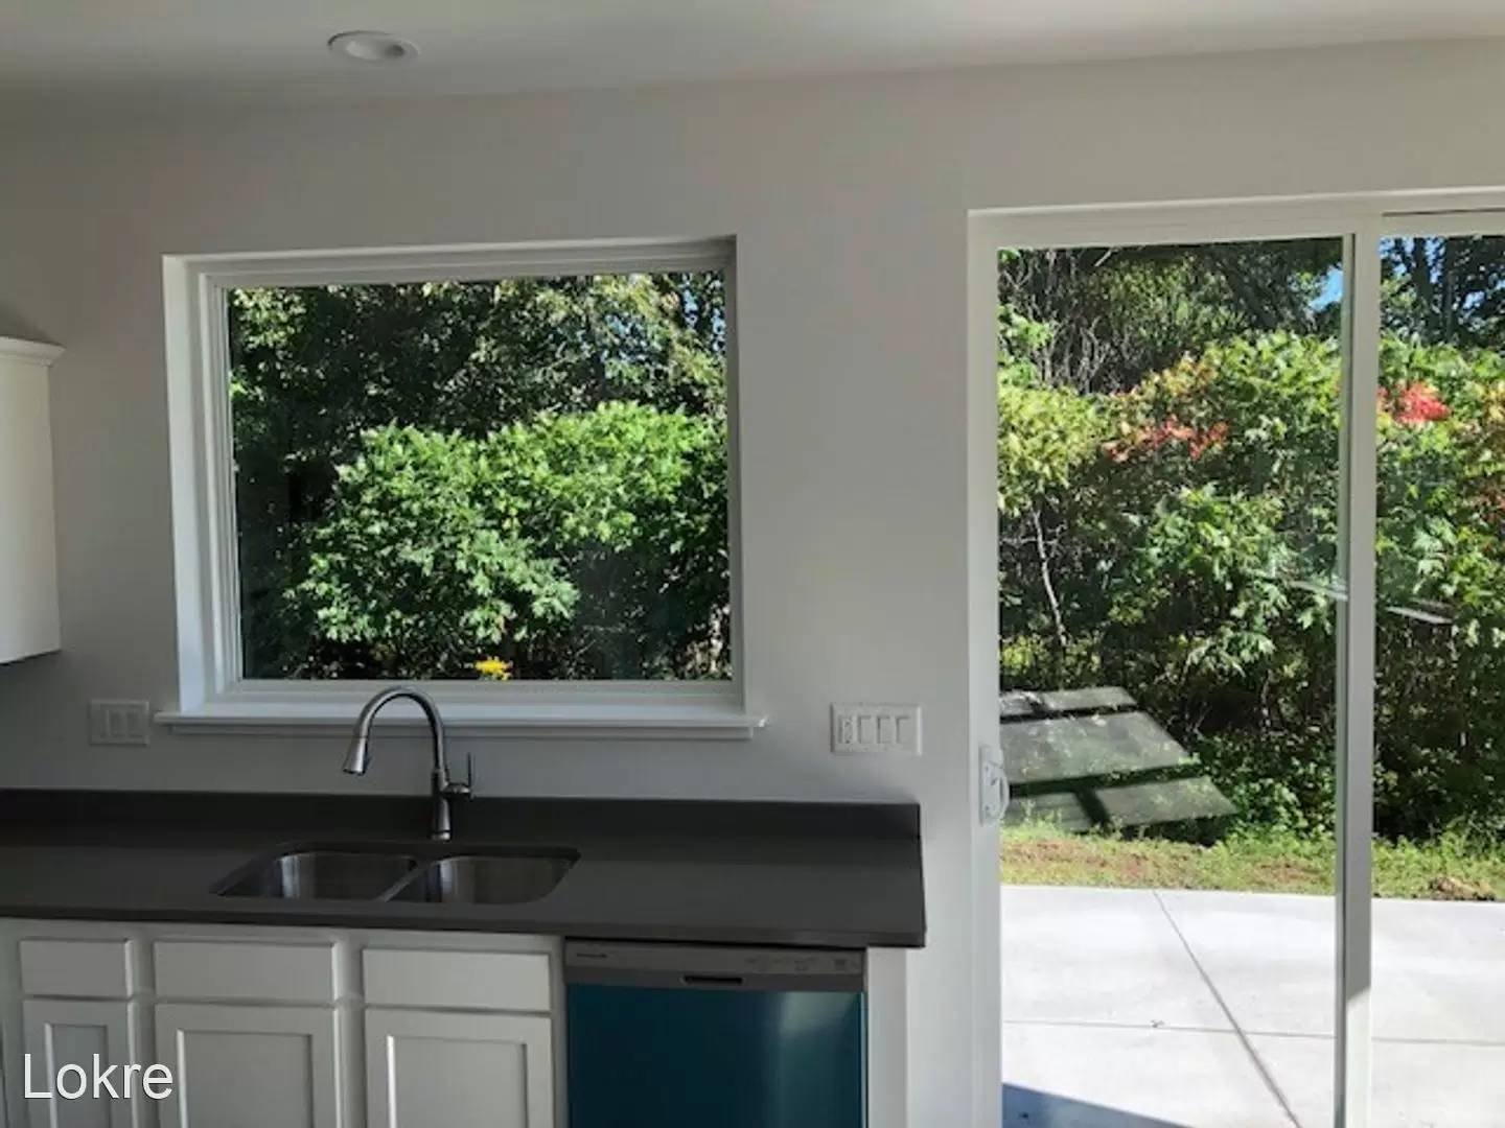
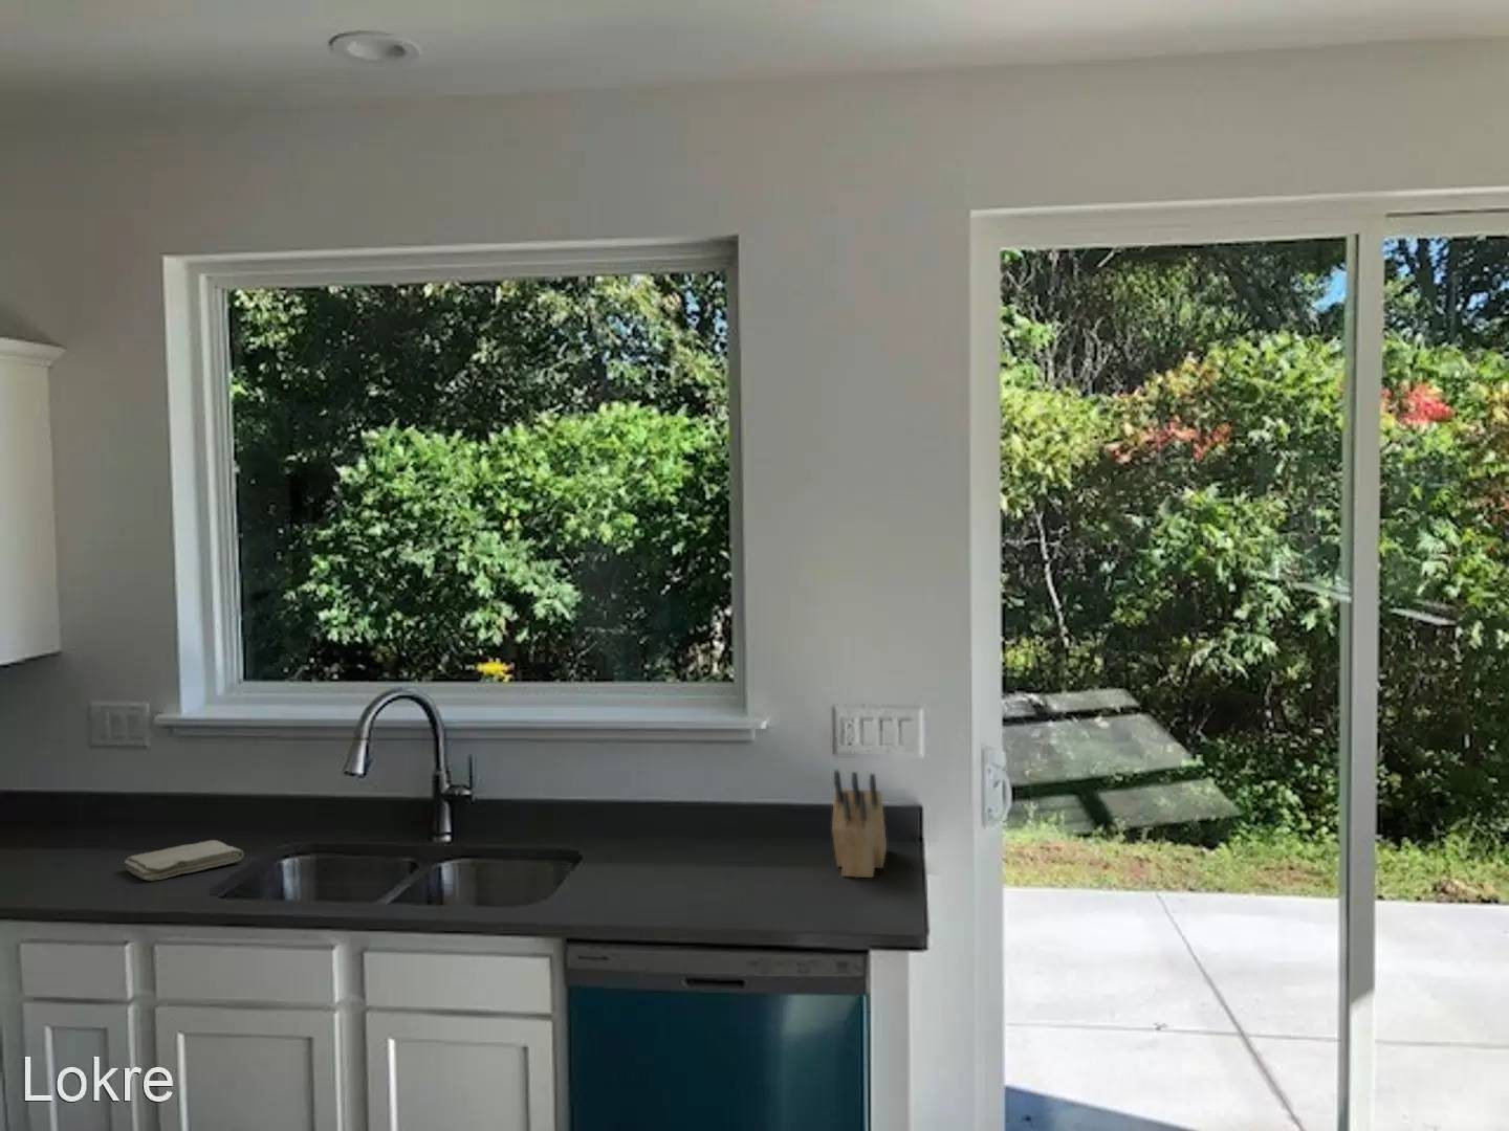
+ washcloth (183, 858)
+ knife block (859, 813)
